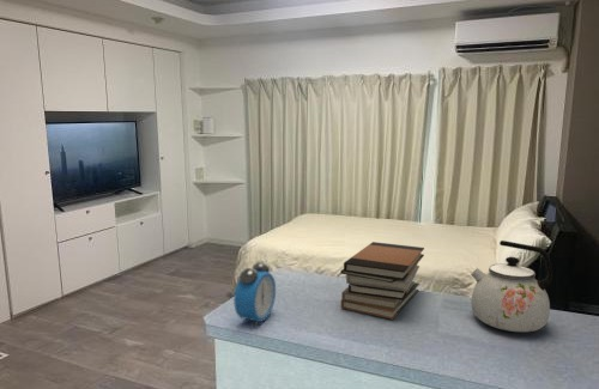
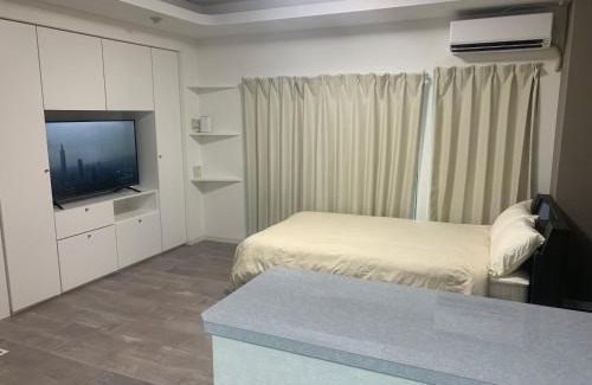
- alarm clock (255, 292)
- book stack (385, 276)
- kettle (509, 282)
